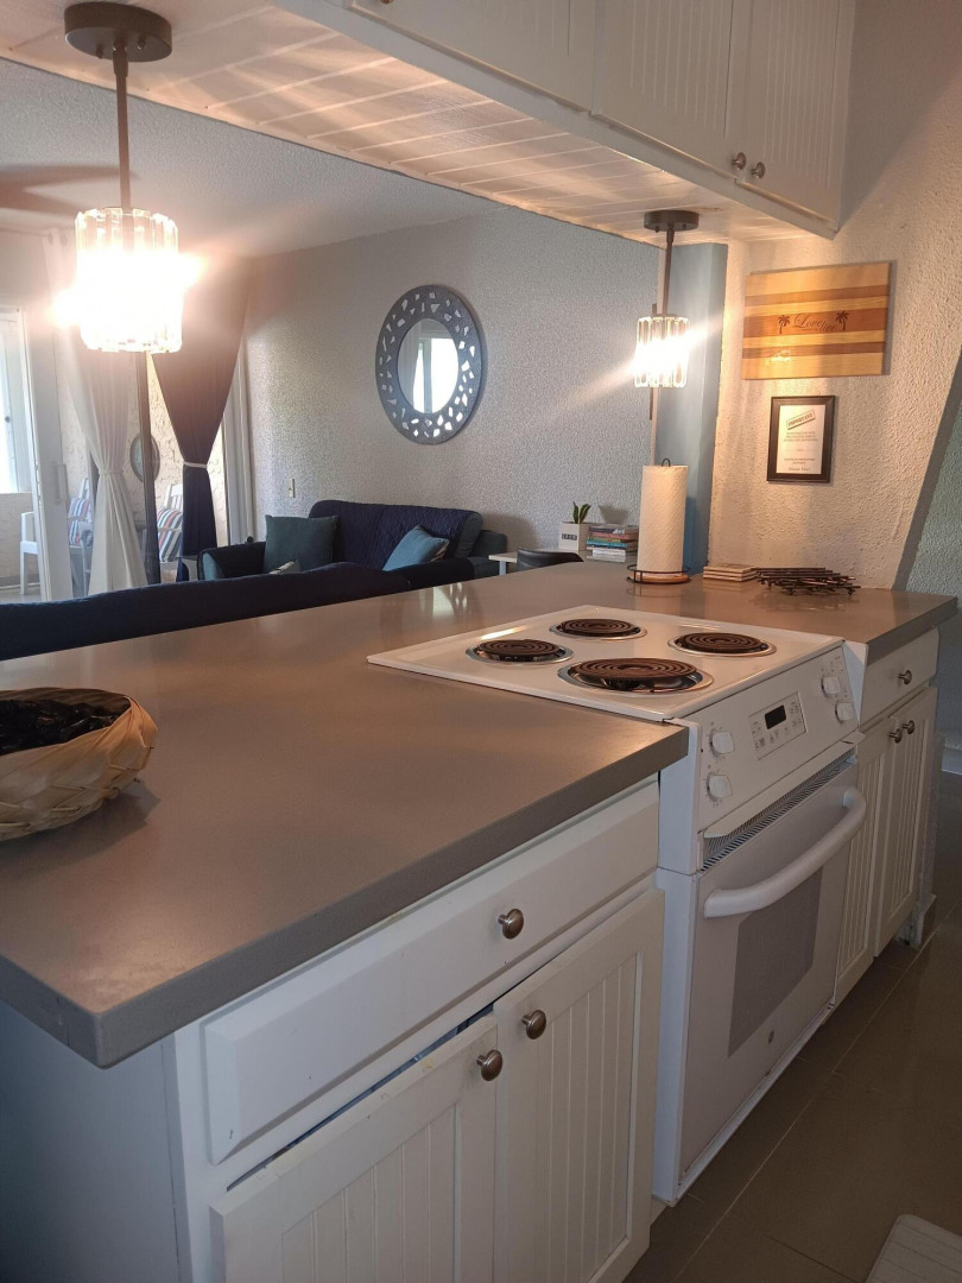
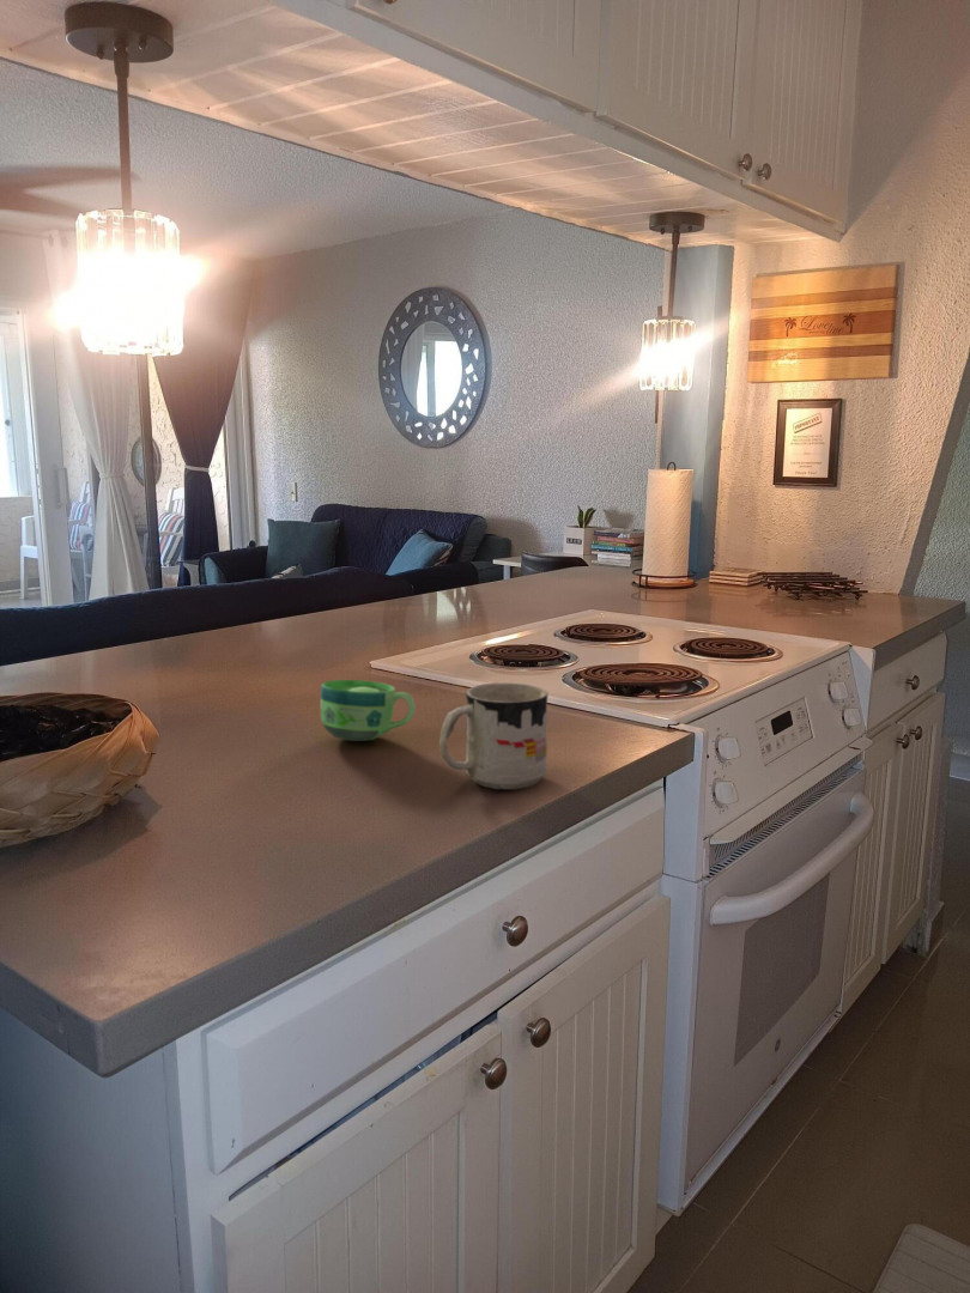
+ cup (369, 710)
+ mug (492, 735)
